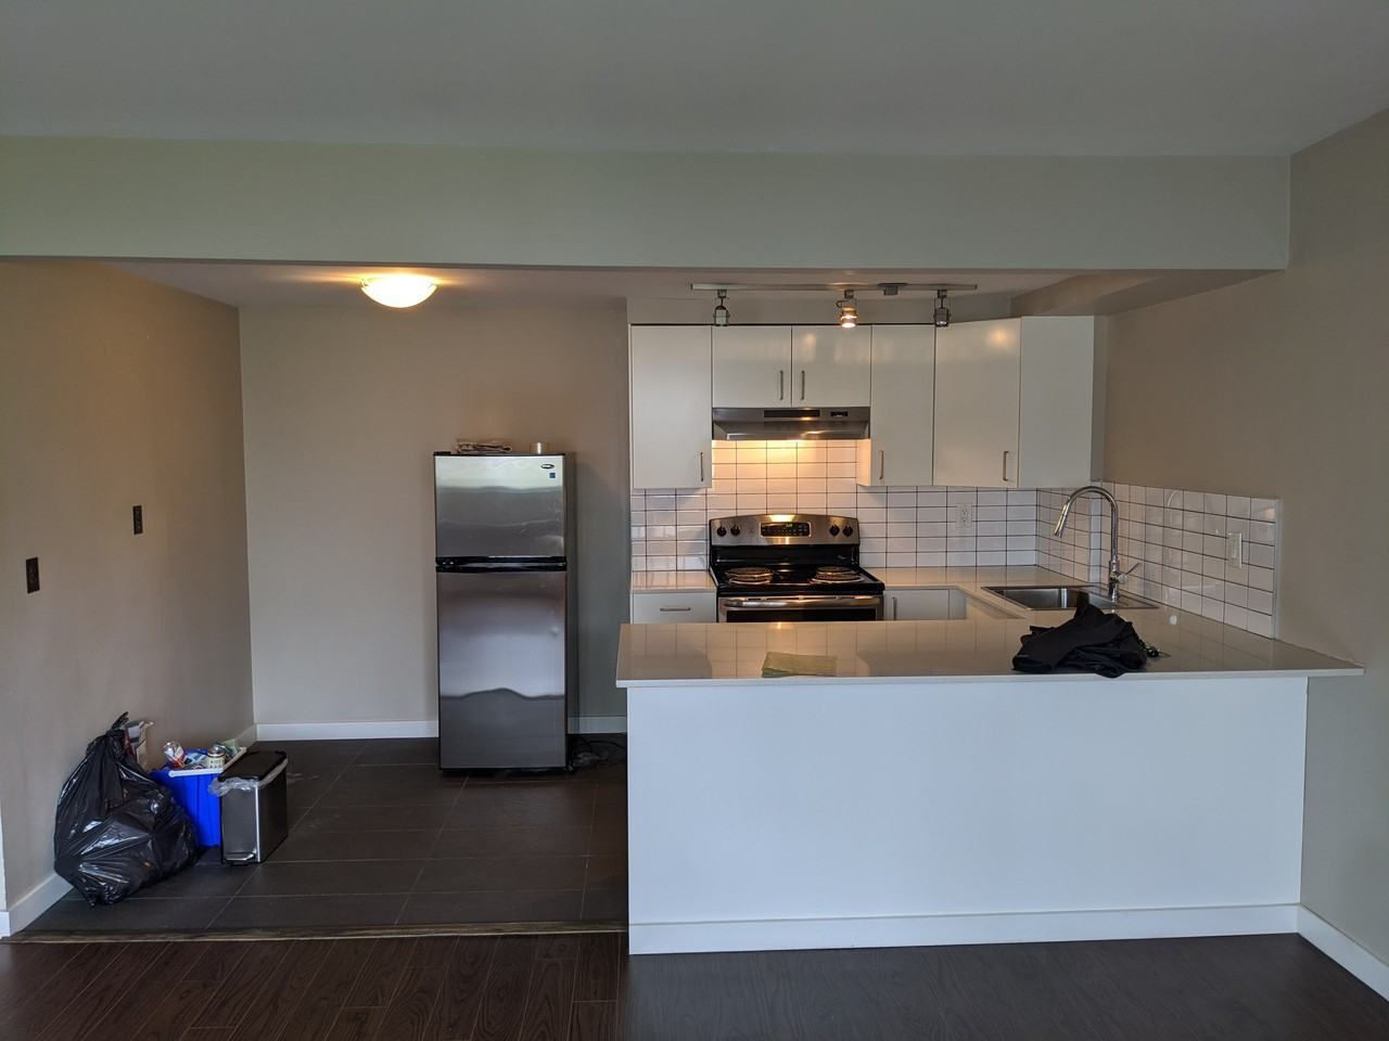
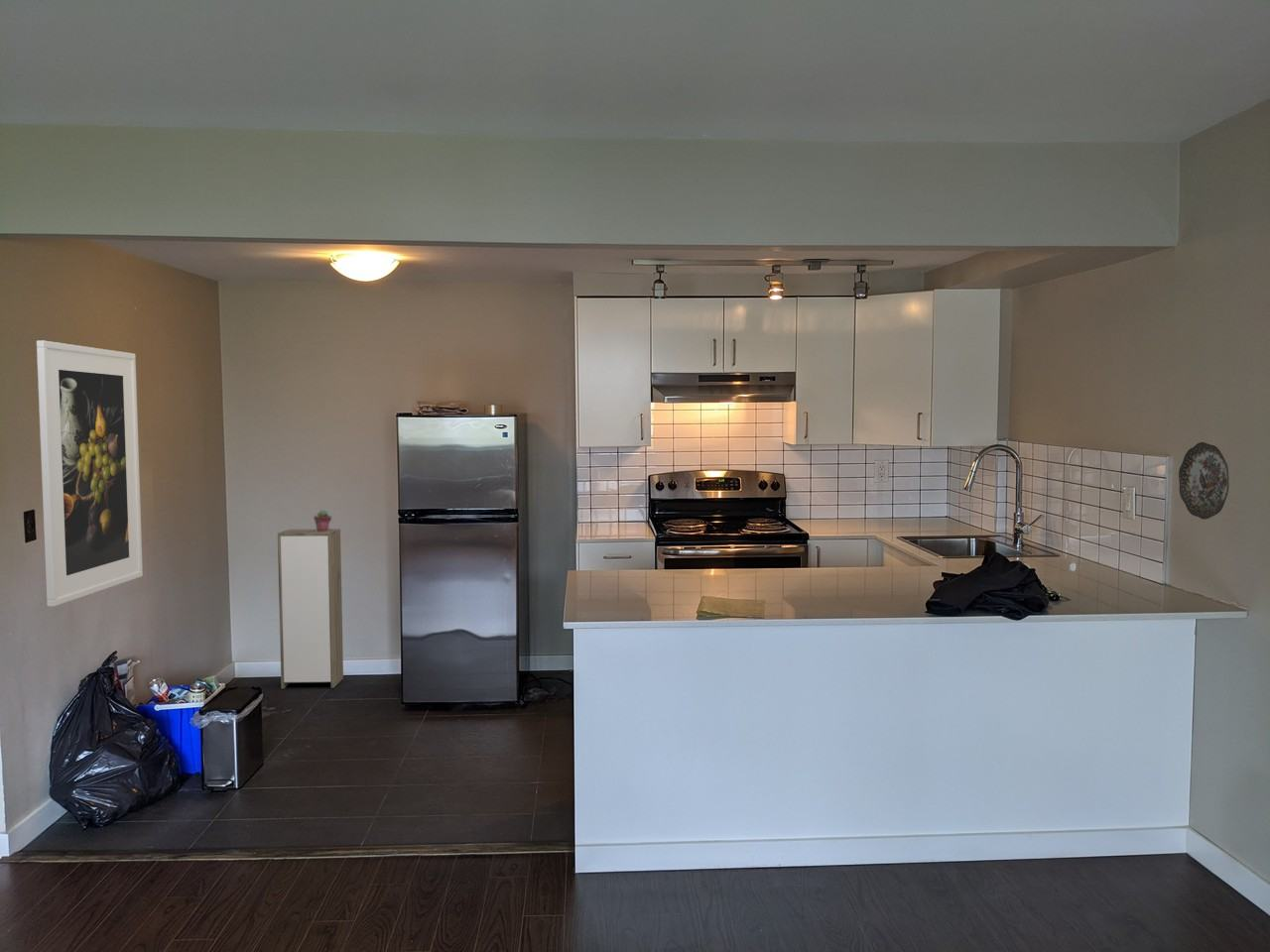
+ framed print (94, 469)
+ potted succulent (322, 520)
+ storage cabinet (311, 607)
+ decorative plate (1206, 480)
